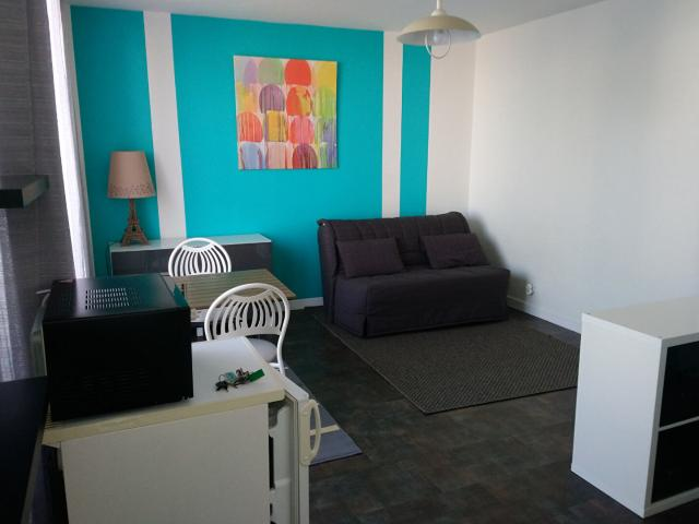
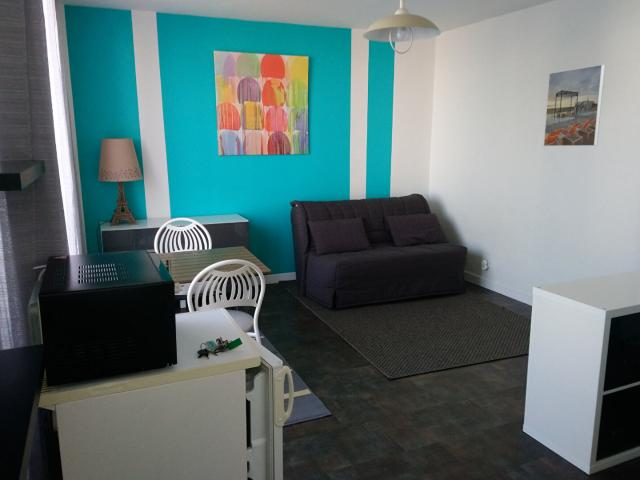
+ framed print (572, 108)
